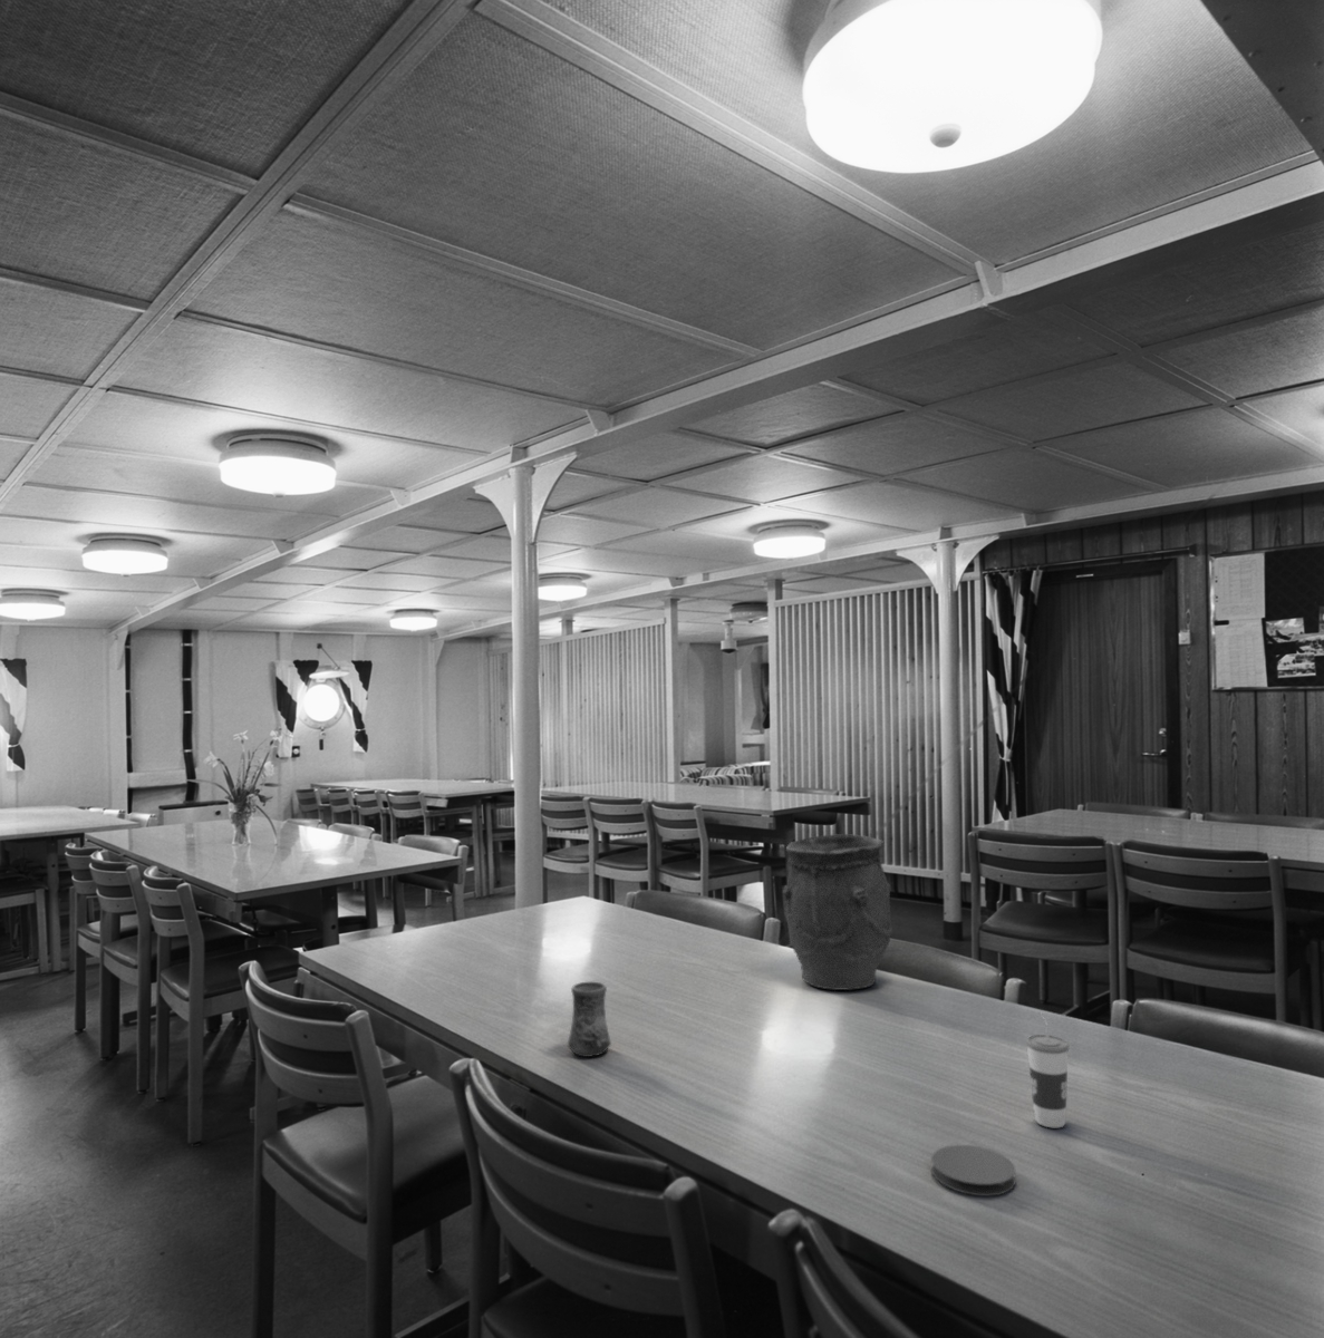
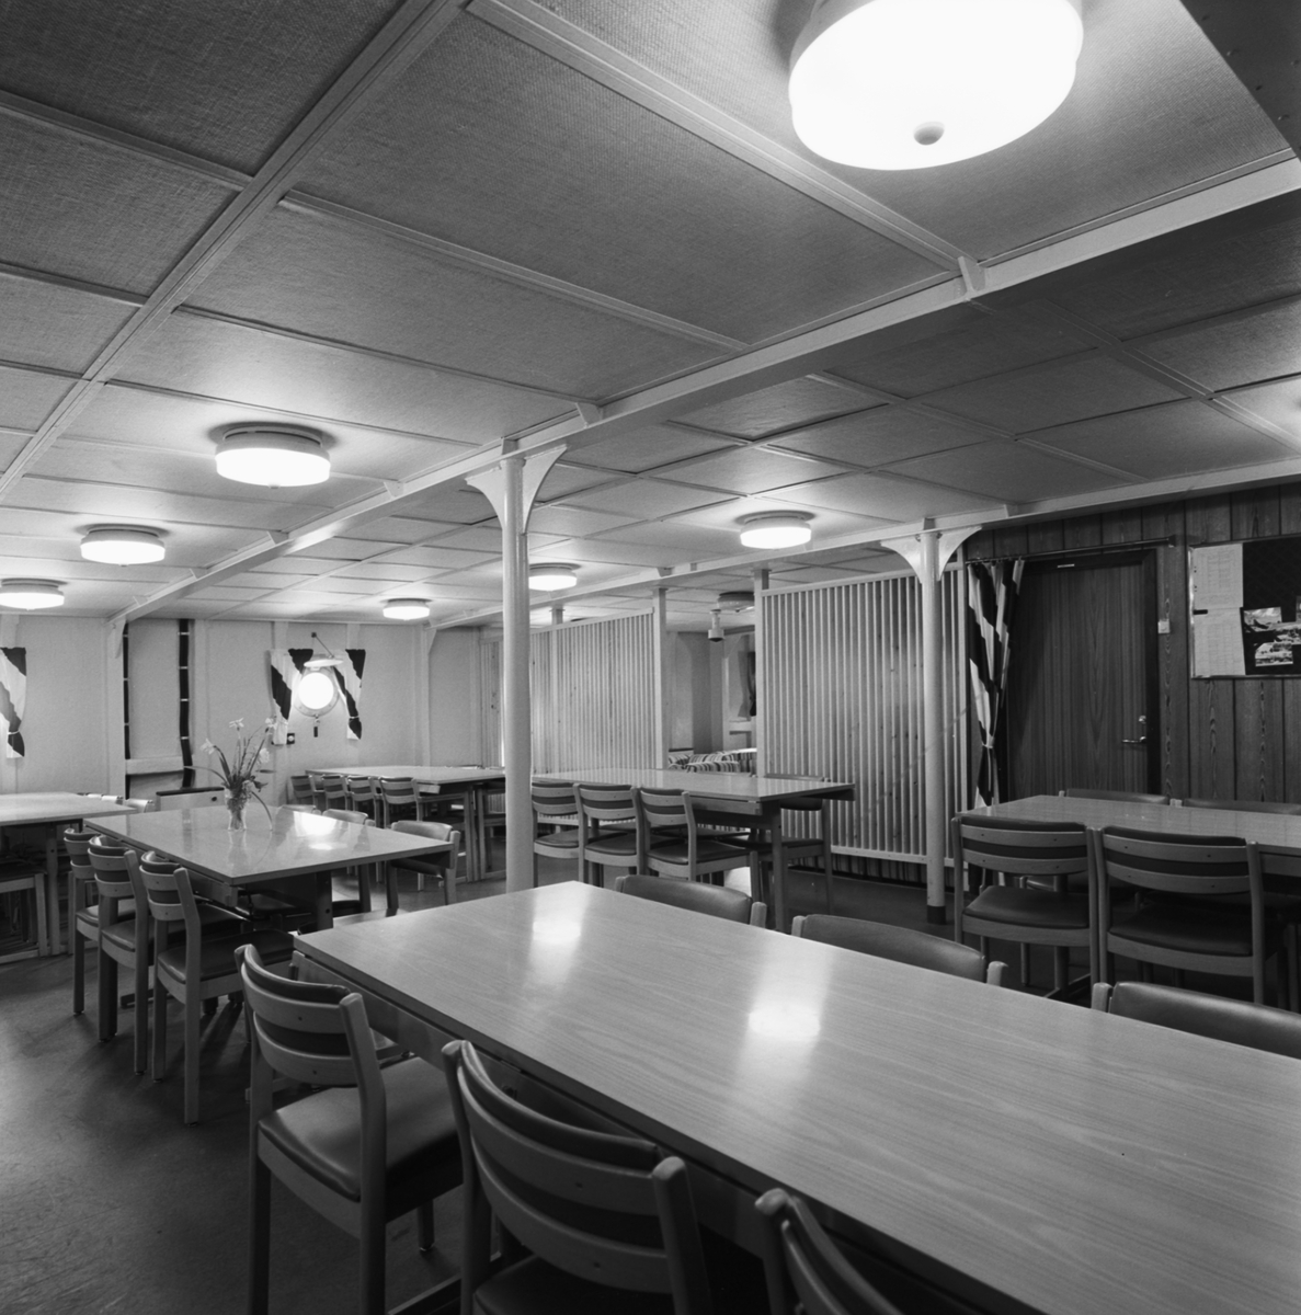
- coaster (972, 1168)
- cup (589, 1018)
- vase (838, 910)
- cup (1048, 1067)
